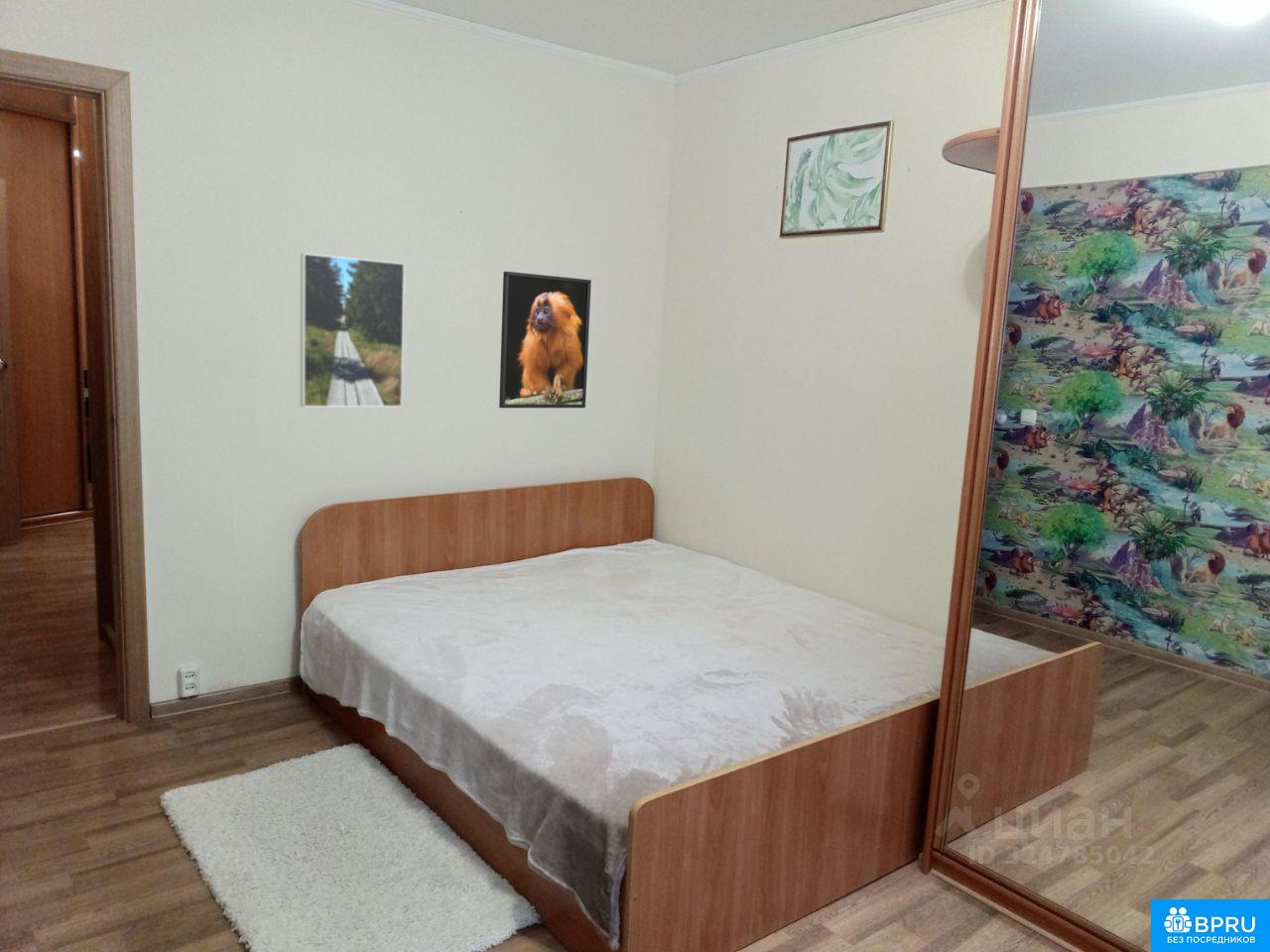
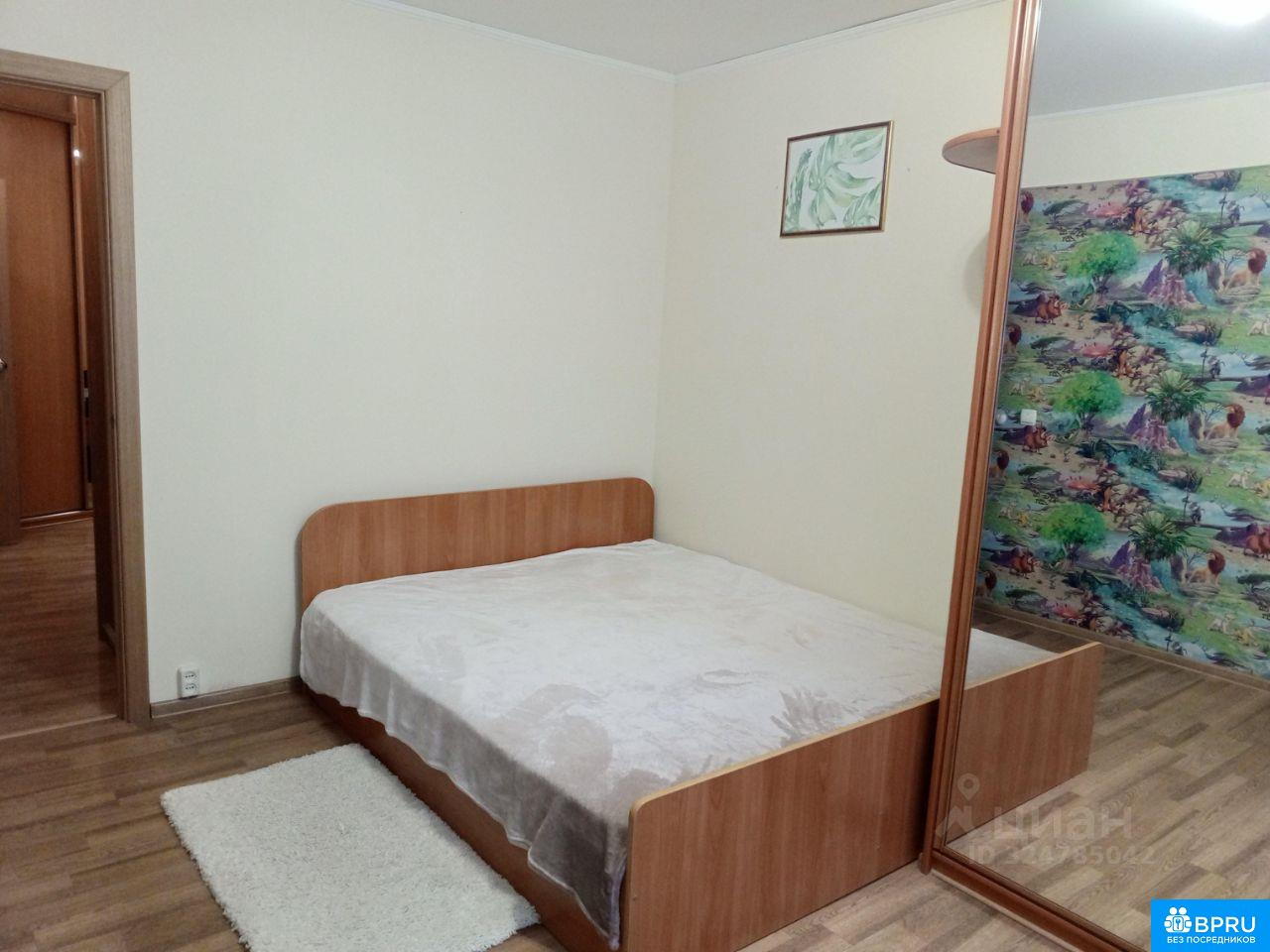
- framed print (546, 342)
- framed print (353, 333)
